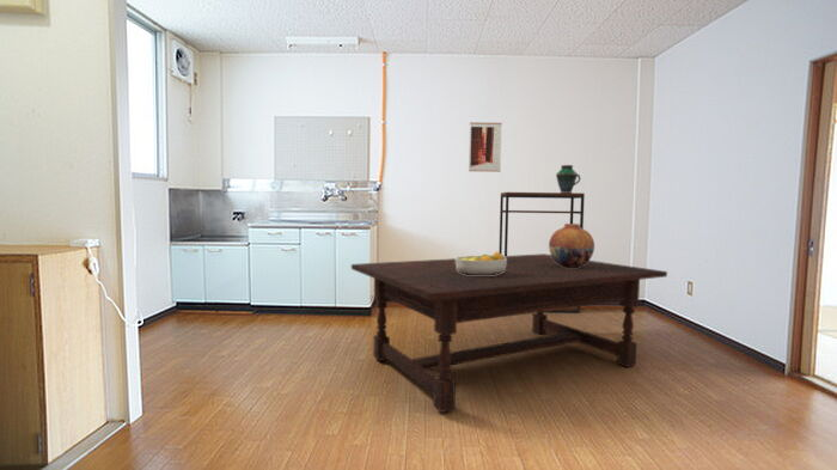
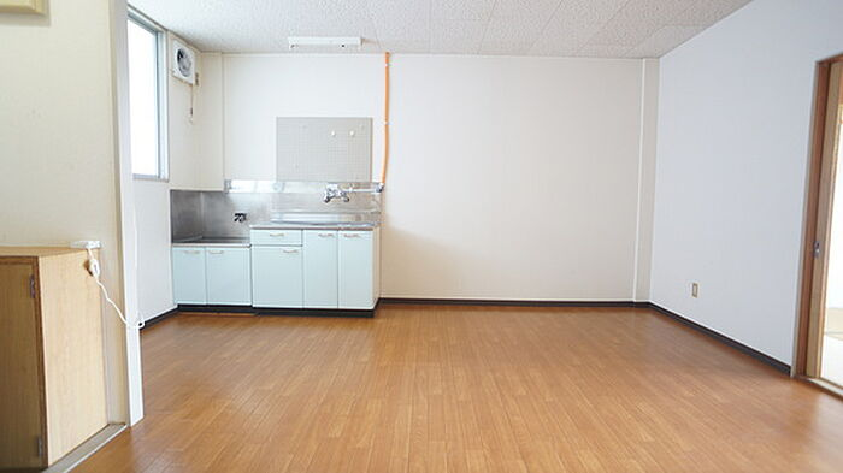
- fruit bowl (481, 262)
- wall art (484, 147)
- dining table (503, 315)
- ceramic vessel (568, 178)
- shelving unit (506, 251)
- vase (570, 245)
